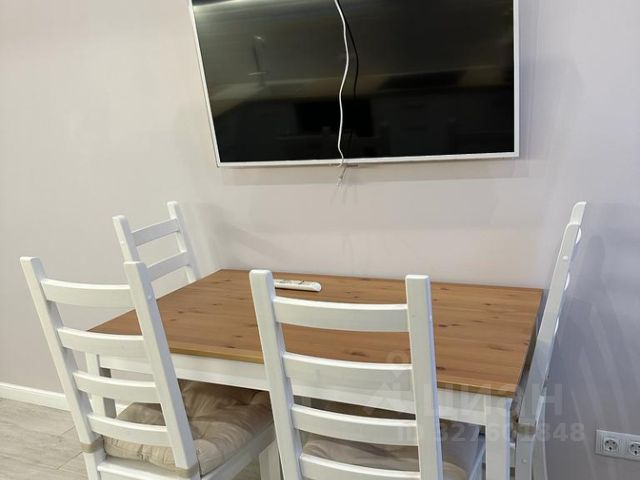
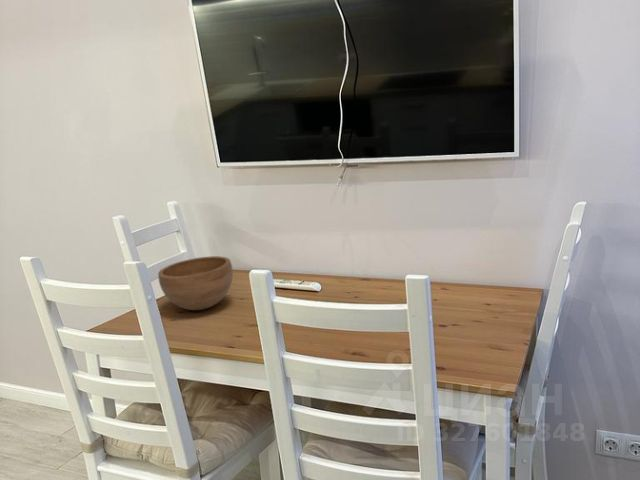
+ bowl (198, 287)
